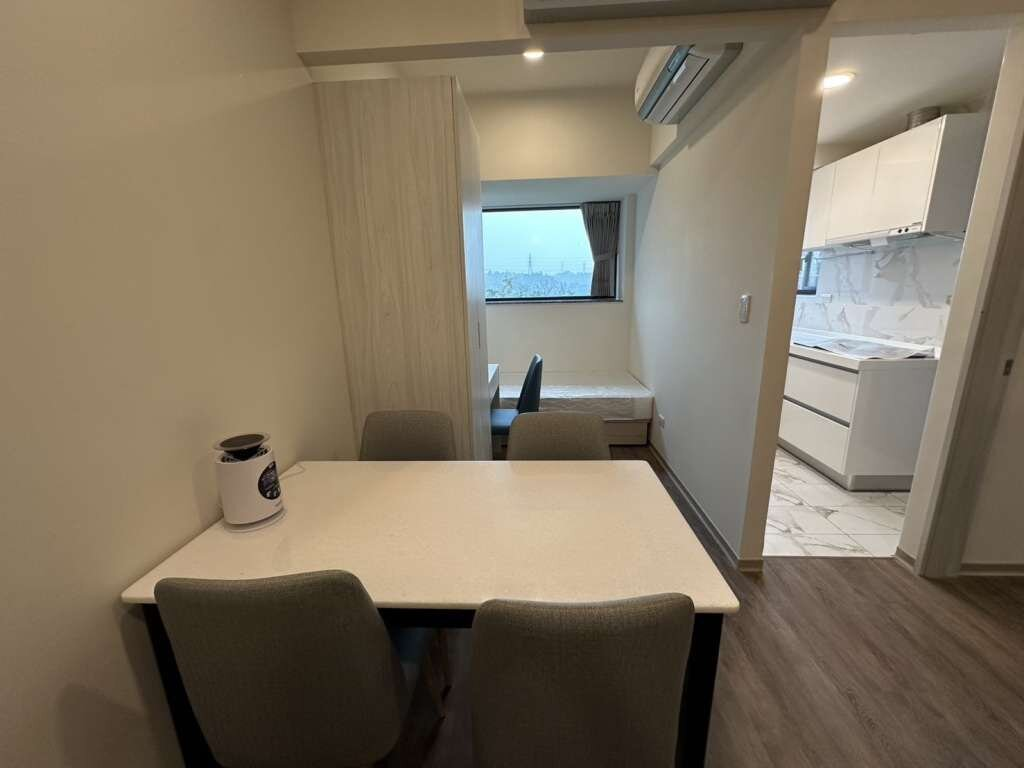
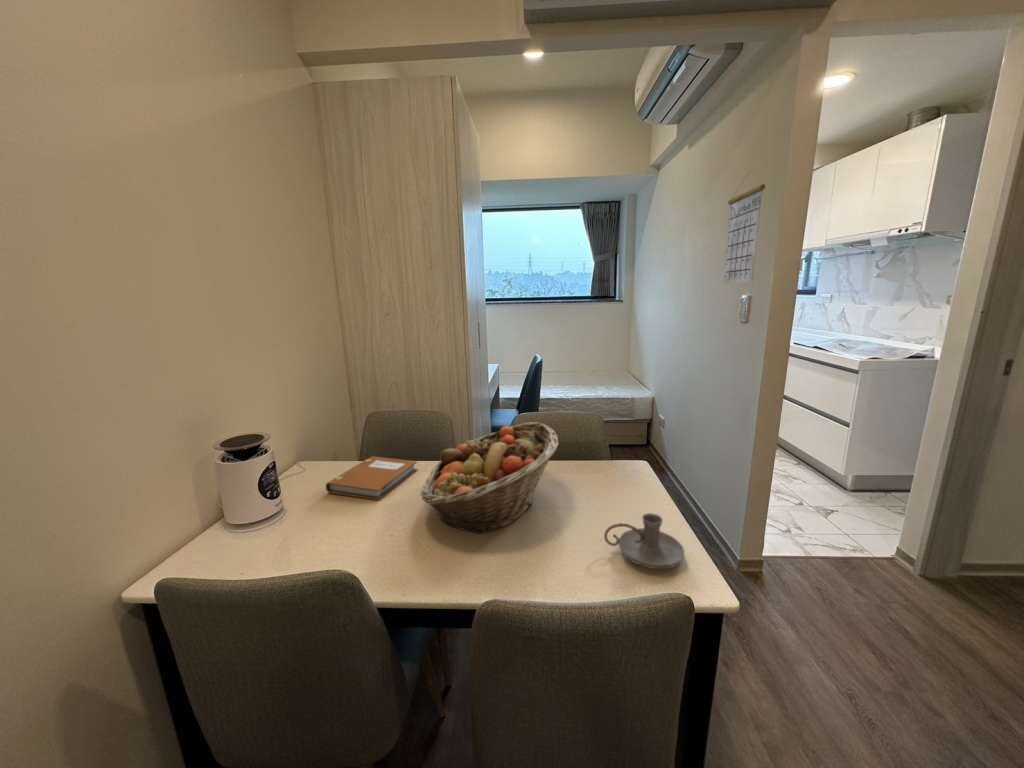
+ fruit basket (491, 469)
+ calendar (742, 228)
+ notebook (375, 475)
+ candle holder (643, 536)
